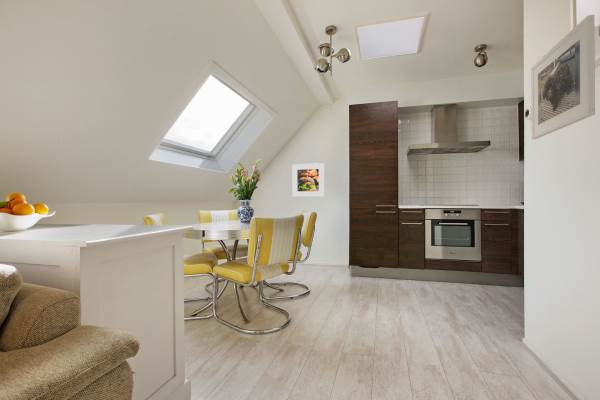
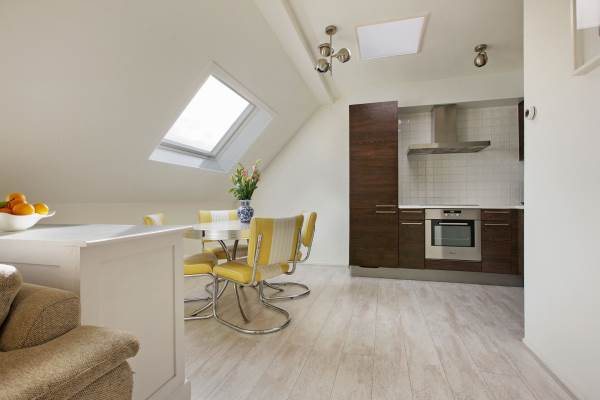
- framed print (308, 180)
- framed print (557, 87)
